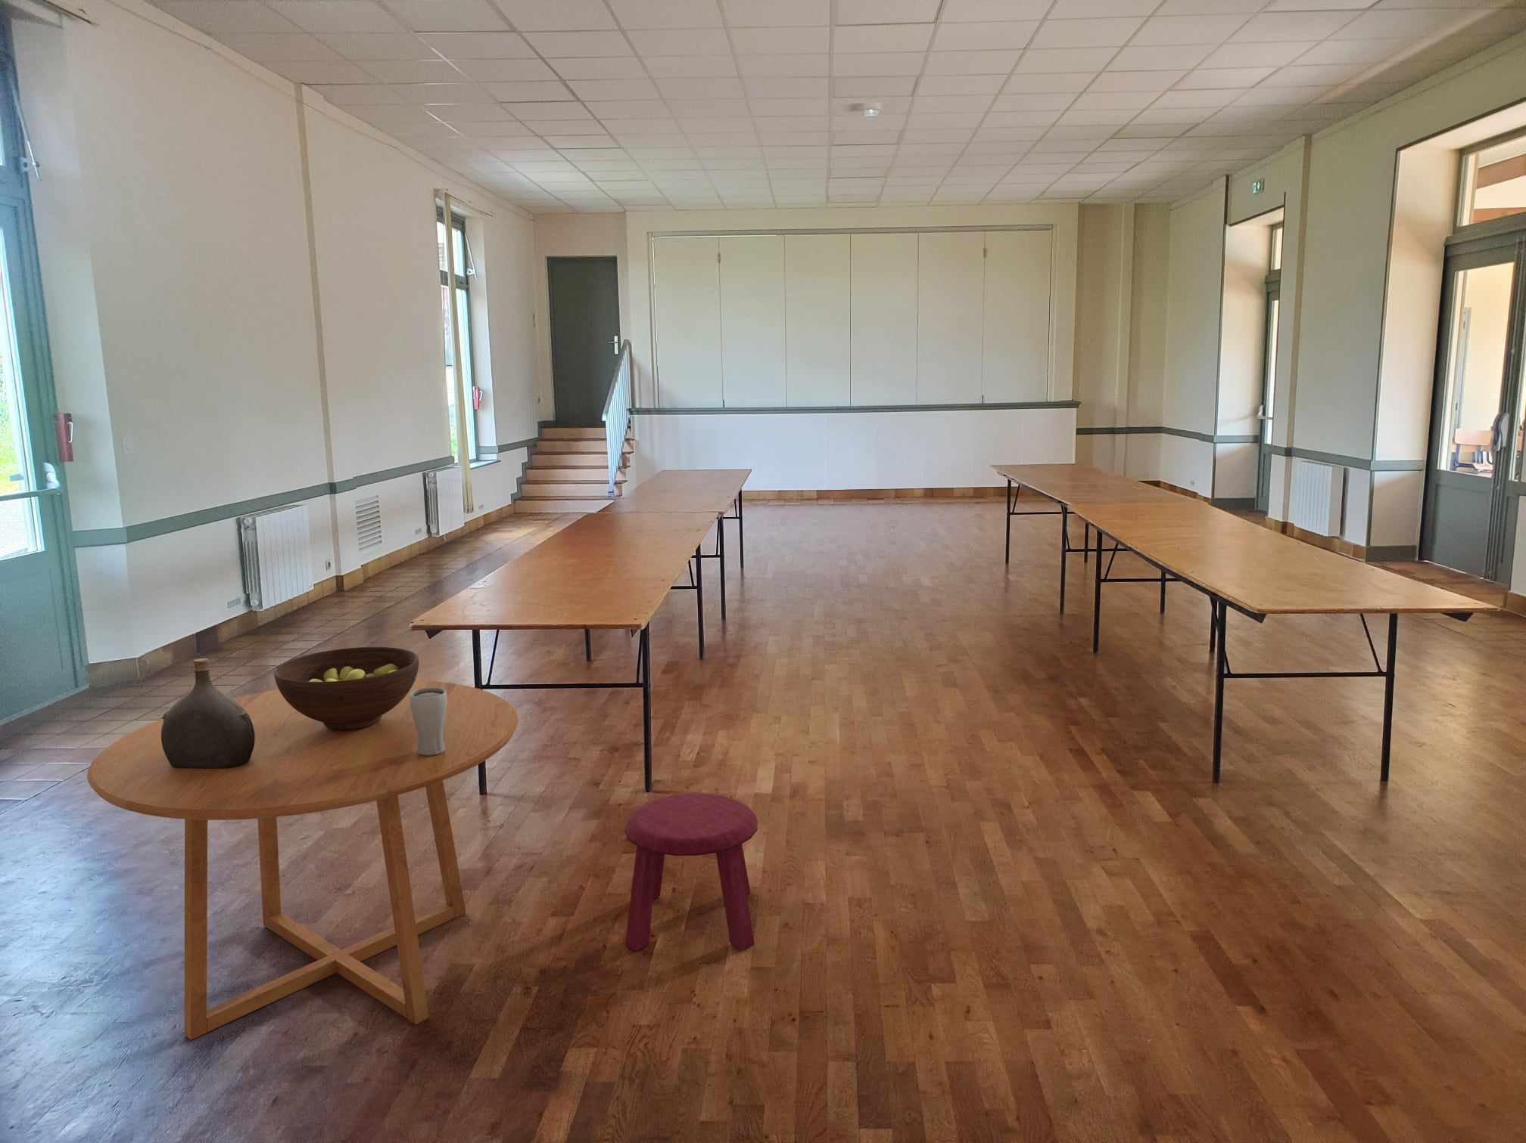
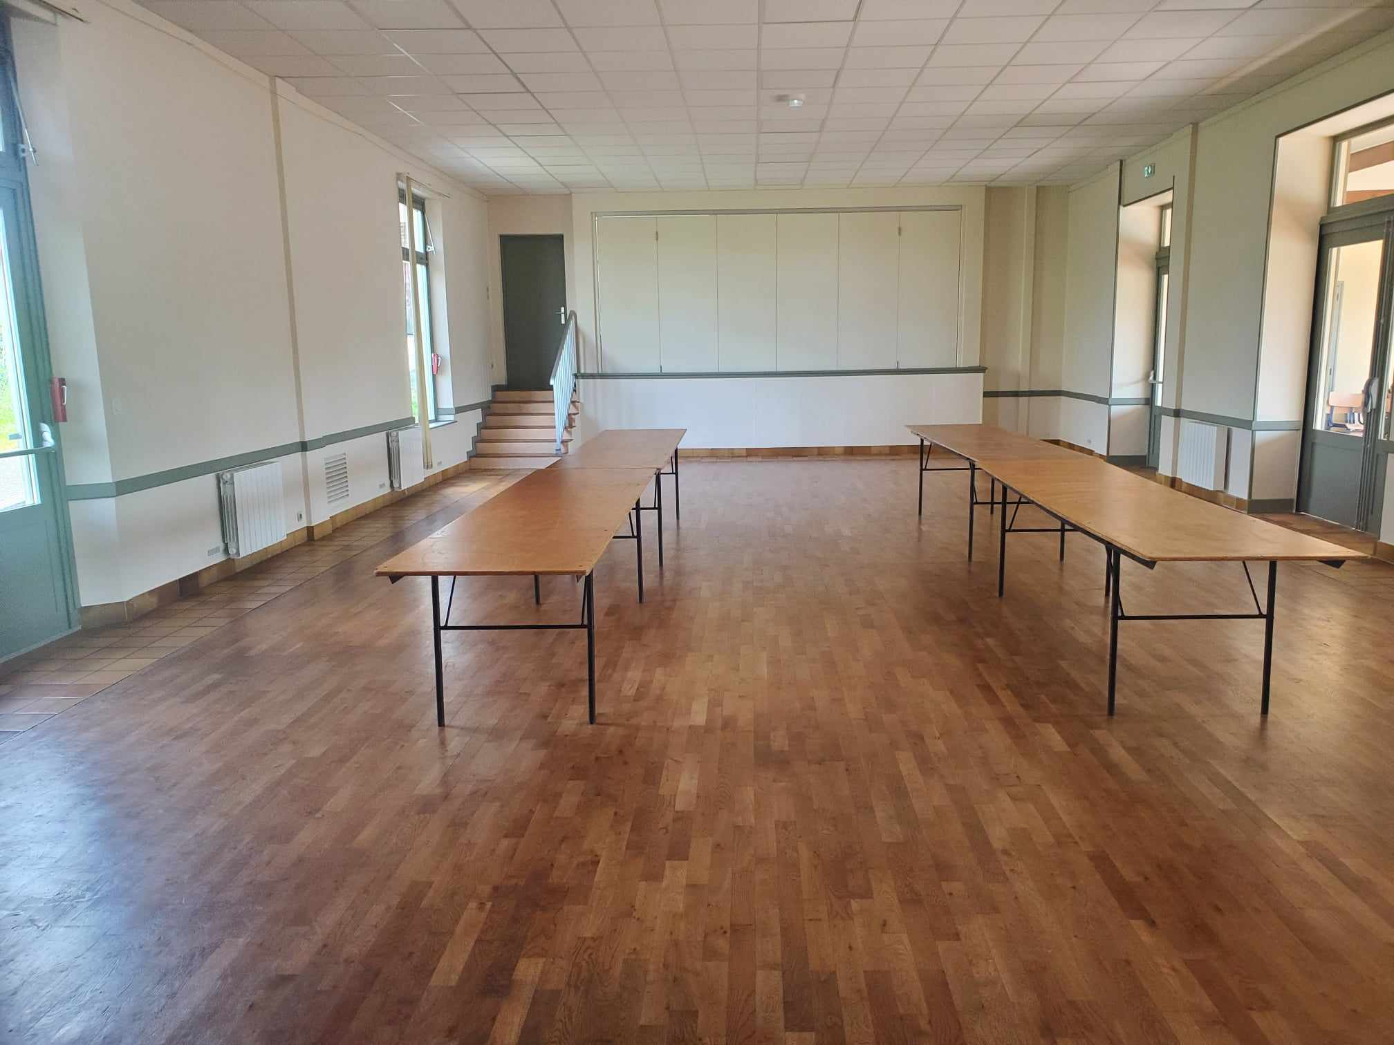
- dining table (320, 812)
- drinking glass (430, 722)
- fruit bowl (350, 693)
- stool (692, 855)
- water jug (205, 711)
